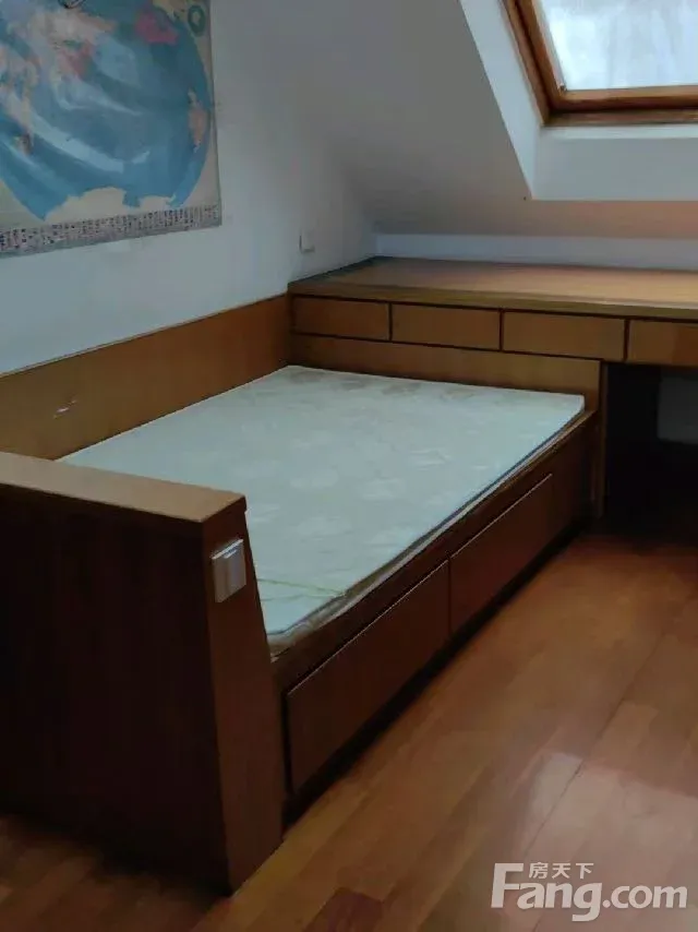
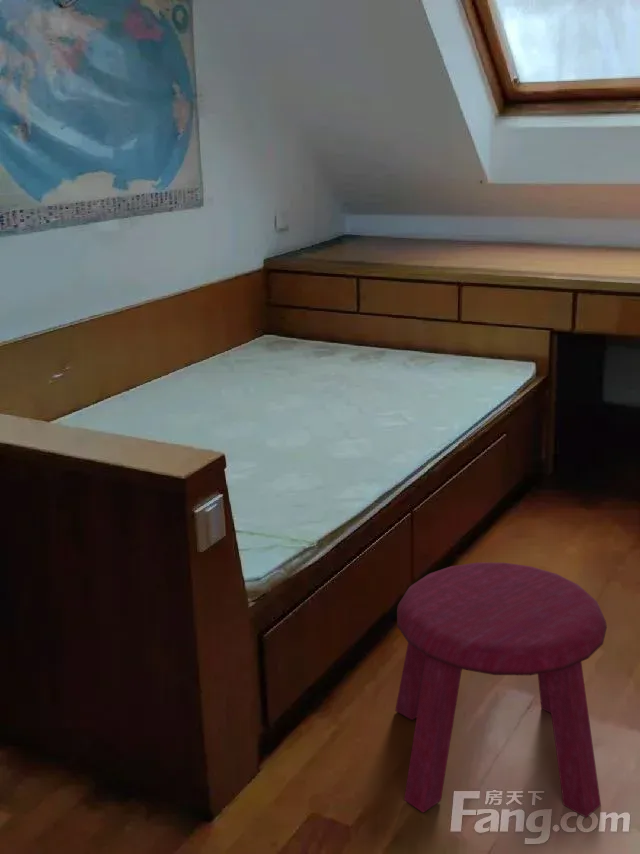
+ stool (496, 674)
